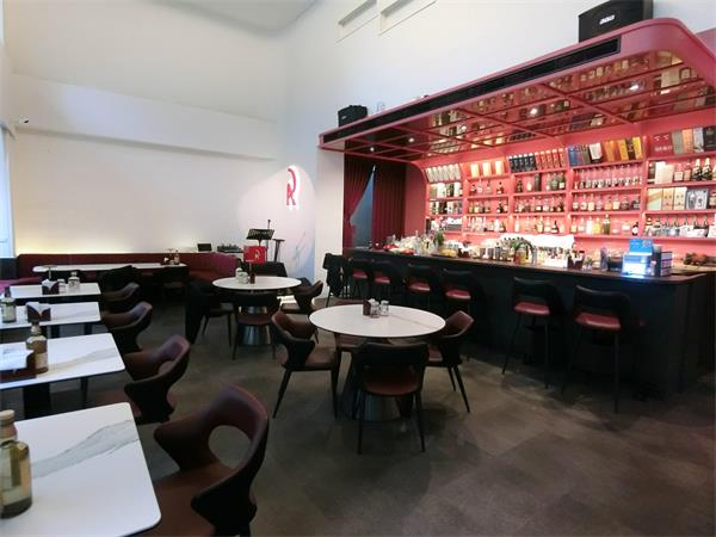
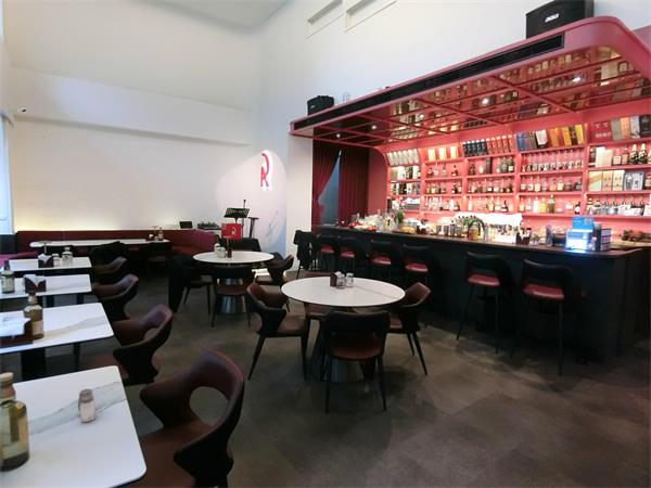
+ salt and pepper shaker (87, 404)
